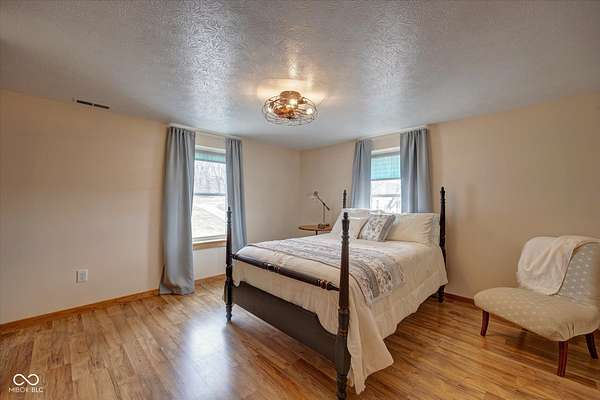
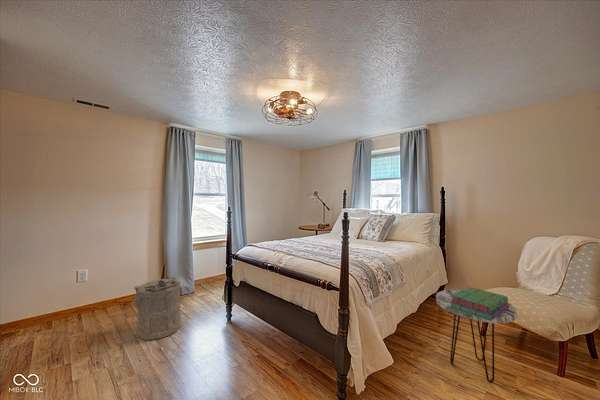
+ stack of books (479, 301)
+ laundry hamper (157, 305)
+ side table (473, 334)
